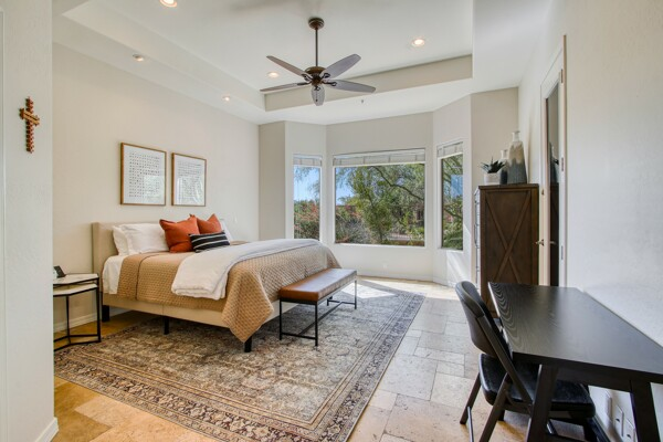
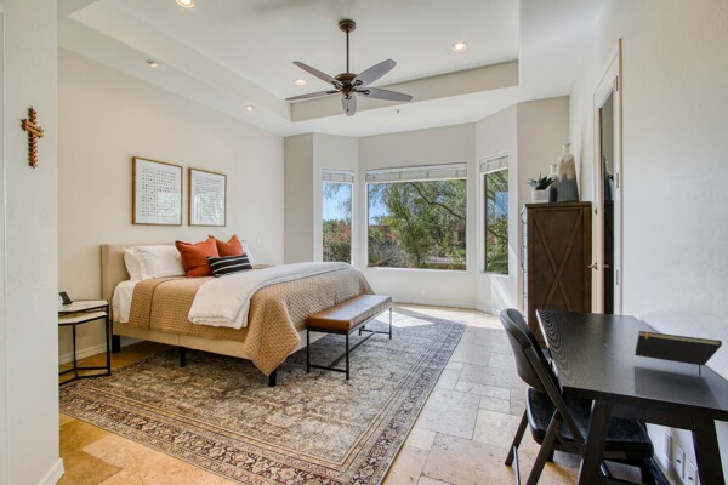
+ notepad (672, 353)
